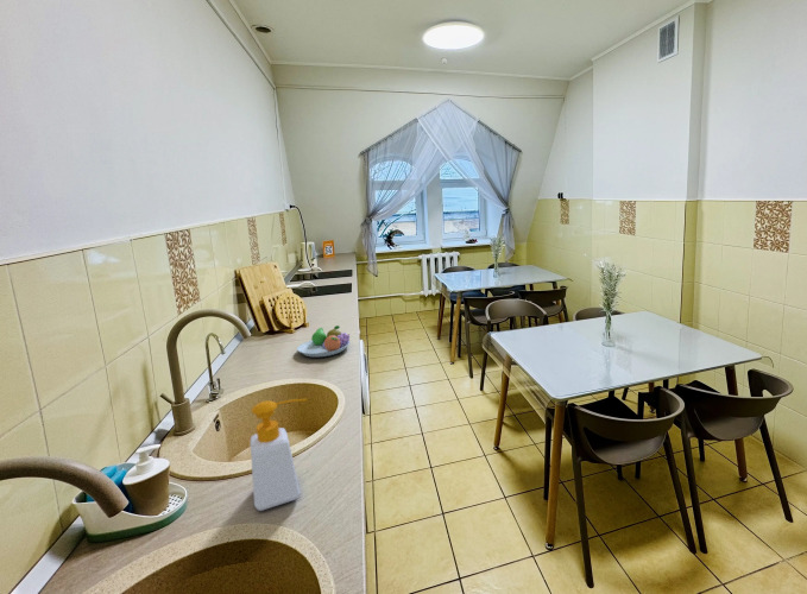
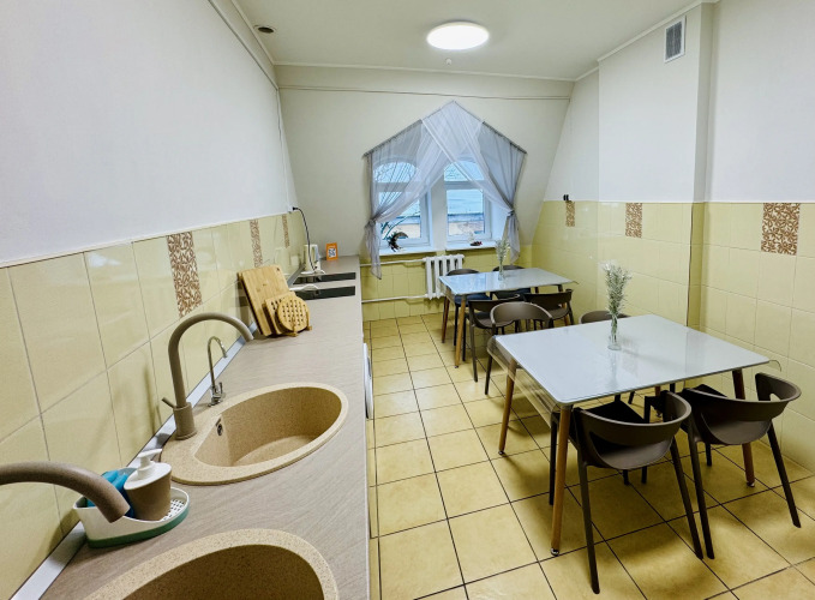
- soap bottle (280, 447)
- fruit bowl (323, 339)
